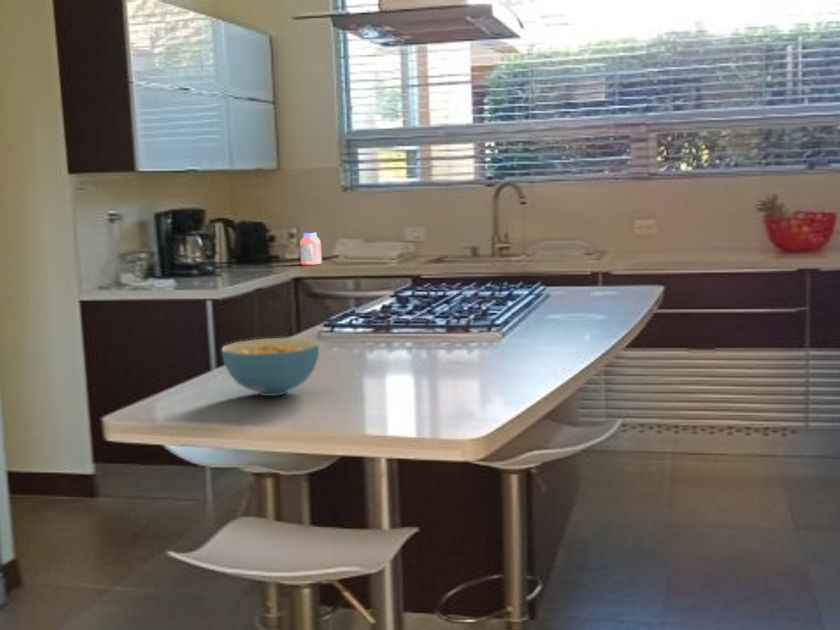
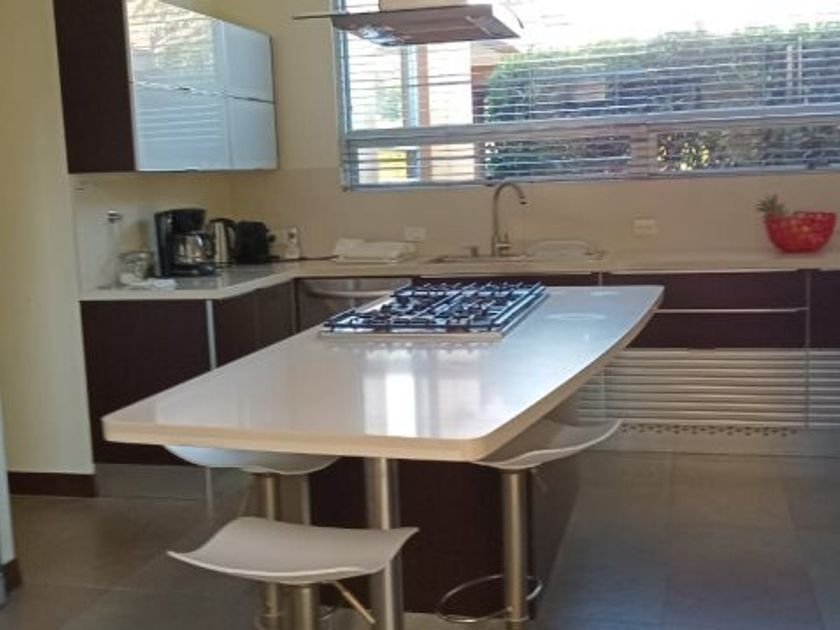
- jar (310, 248)
- cereal bowl (272, 369)
